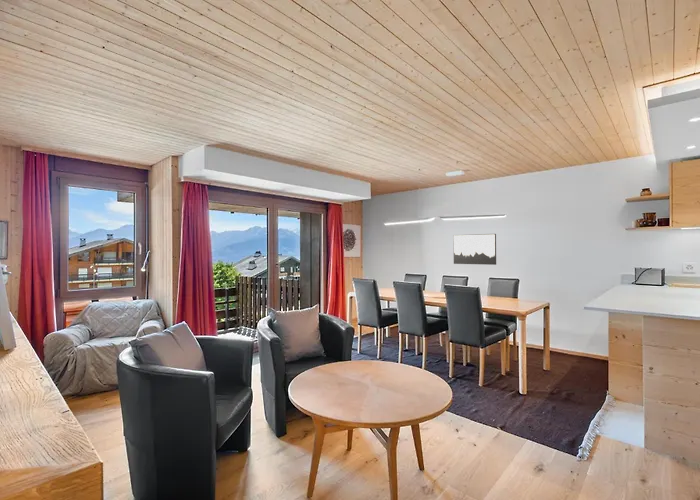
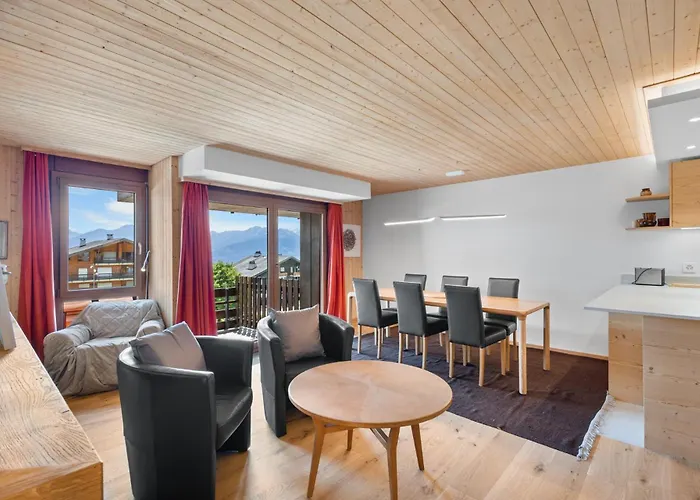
- wall art (474, 249)
